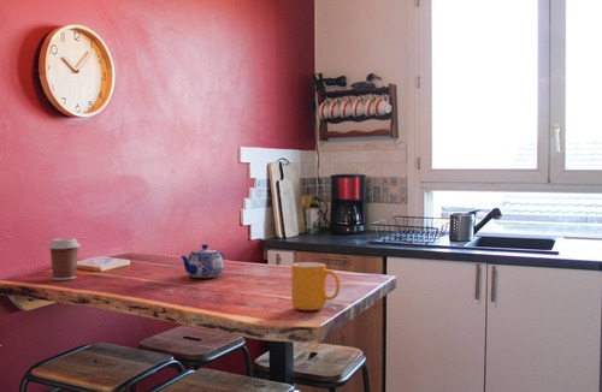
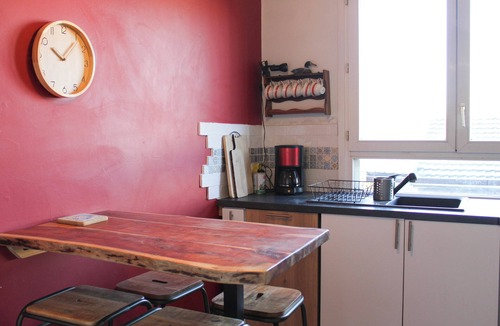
- teapot (202, 260)
- mug (315, 286)
- coffee cup (64, 259)
